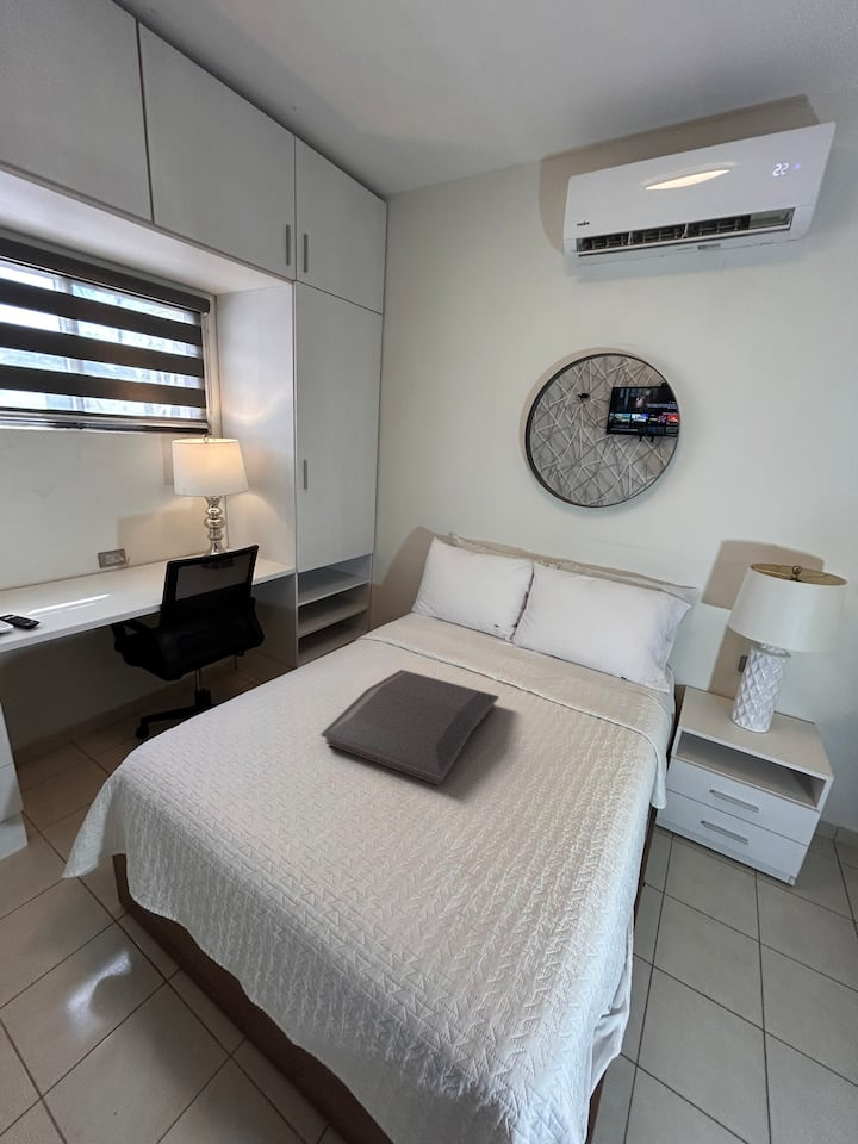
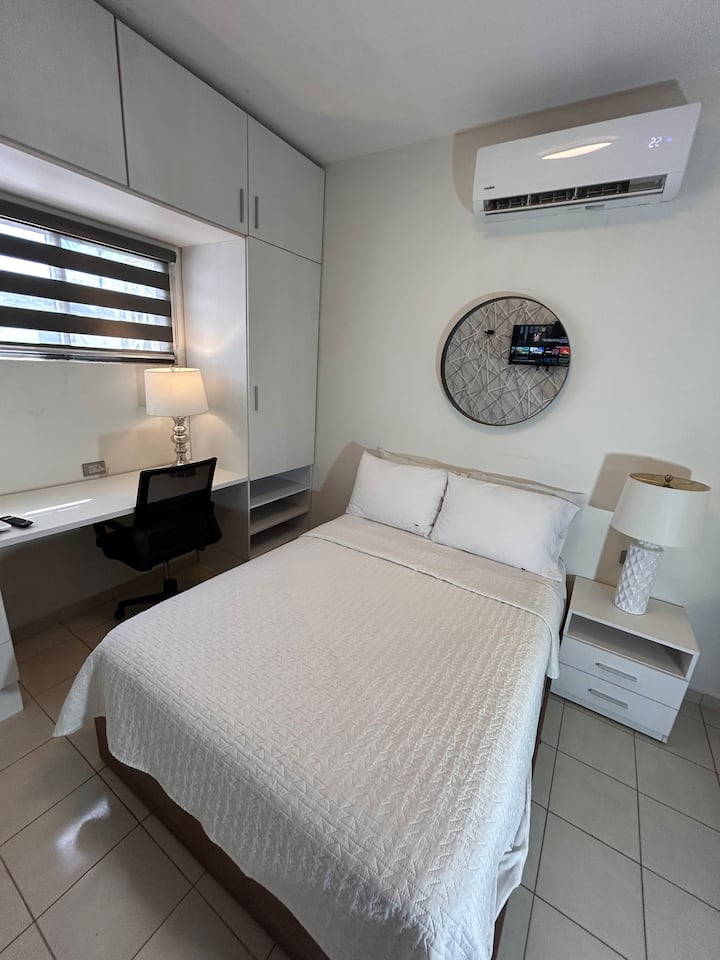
- serving tray (418, 710)
